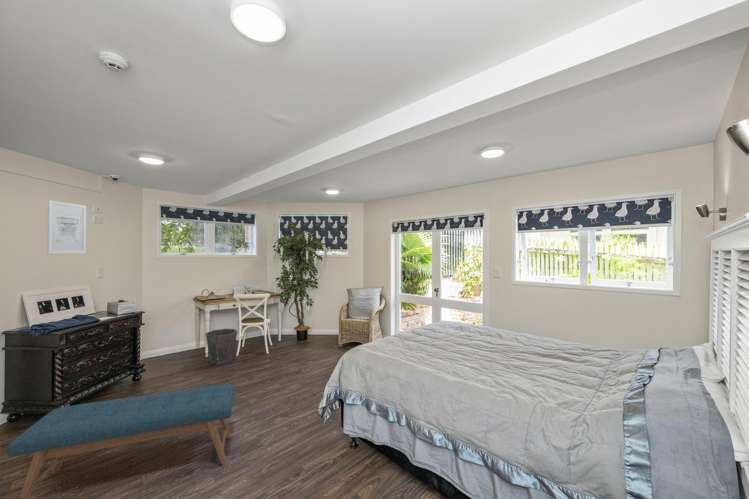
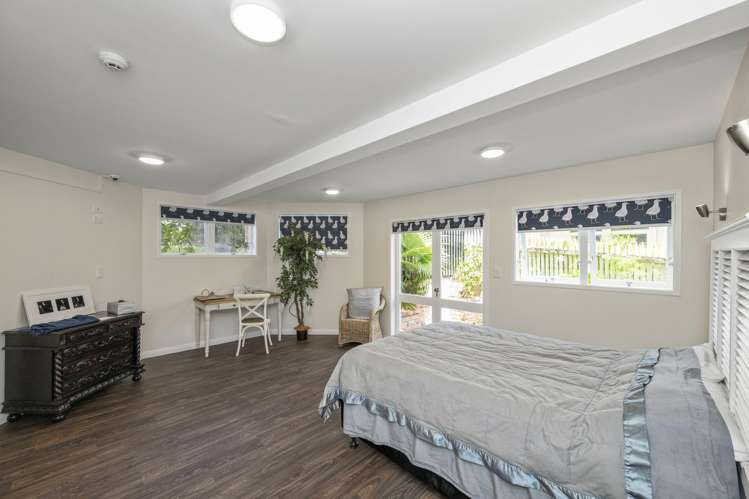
- wall art (67, 228)
- bench (141, 435)
- waste bin (221, 346)
